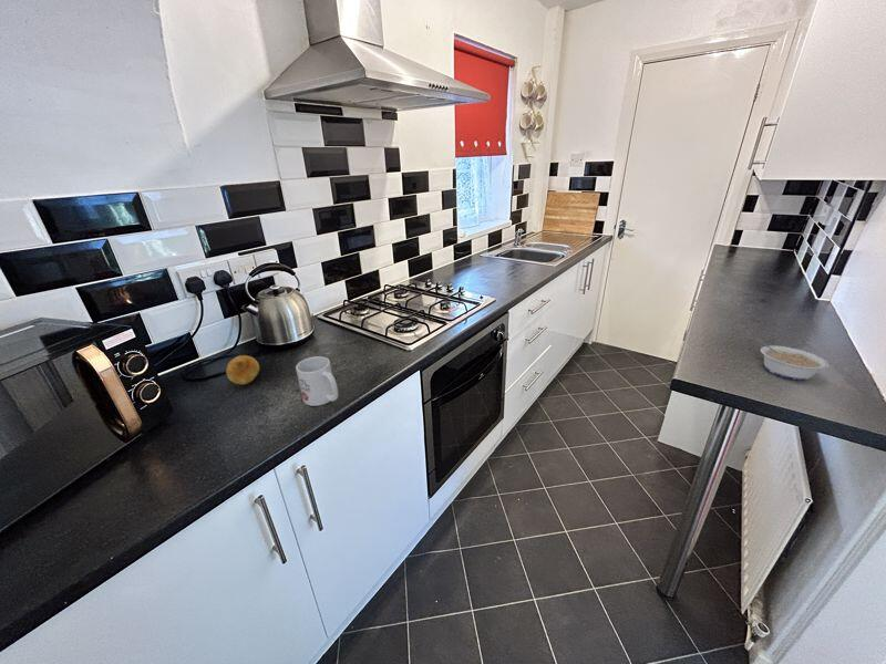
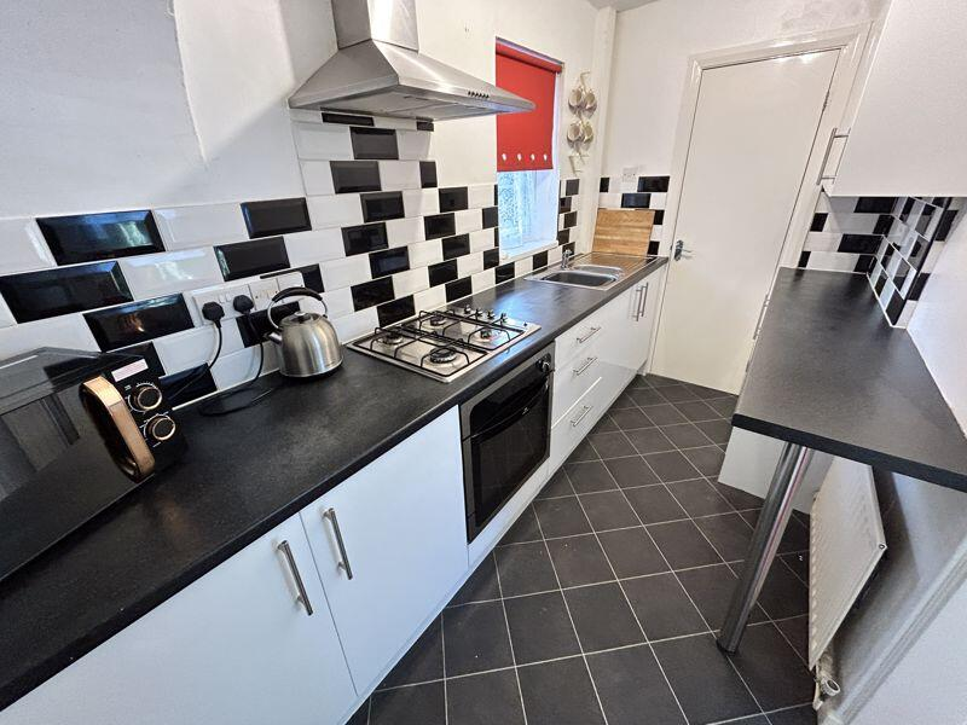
- mug (320, 382)
- legume (787, 362)
- fruit (243, 370)
